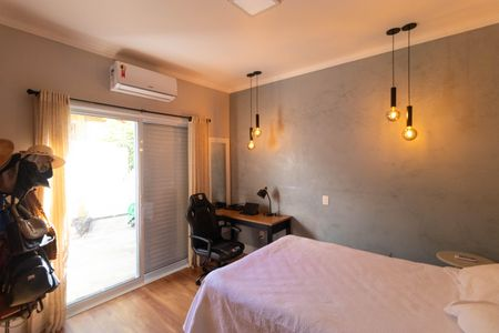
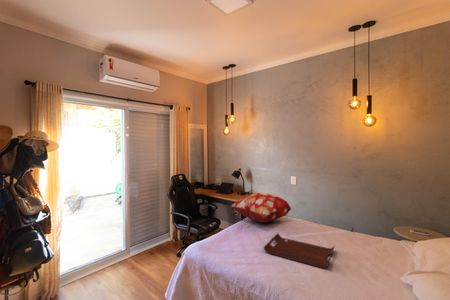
+ decorative pillow (260, 207)
+ serving tray (299, 248)
